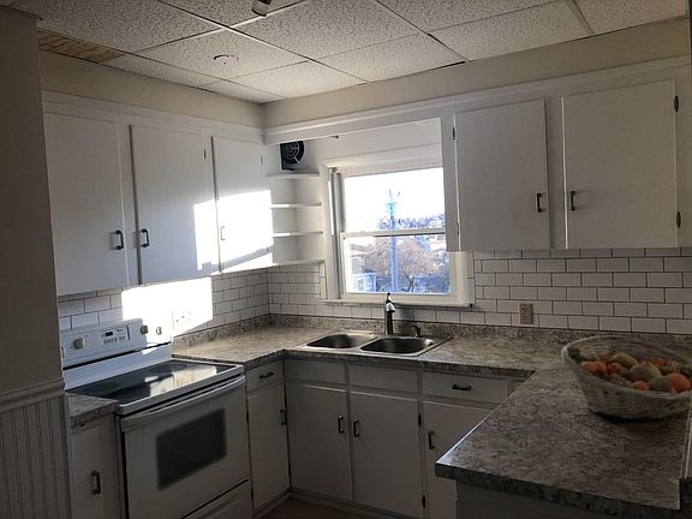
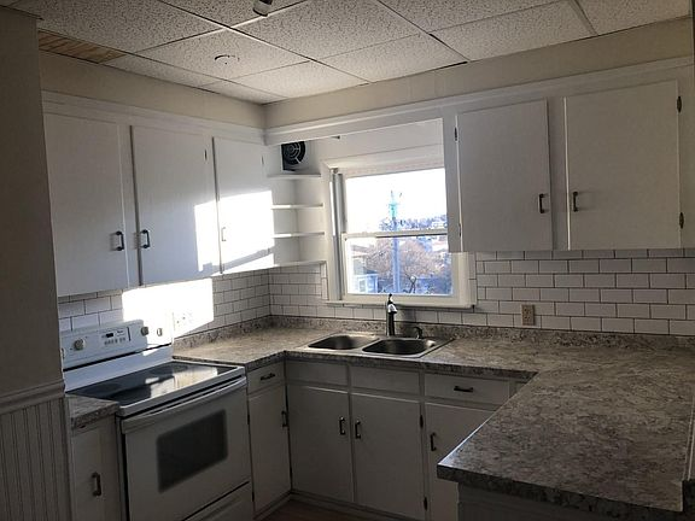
- fruit basket (631, 375)
